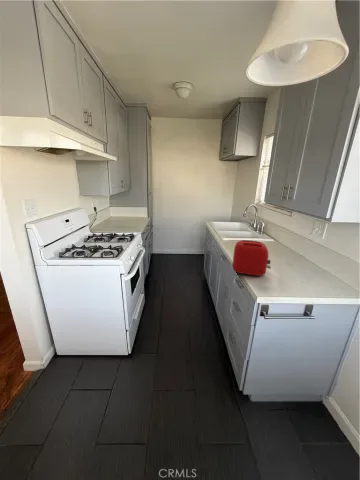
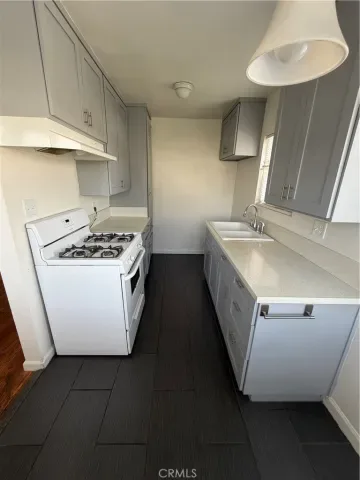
- toaster (252, 257)
